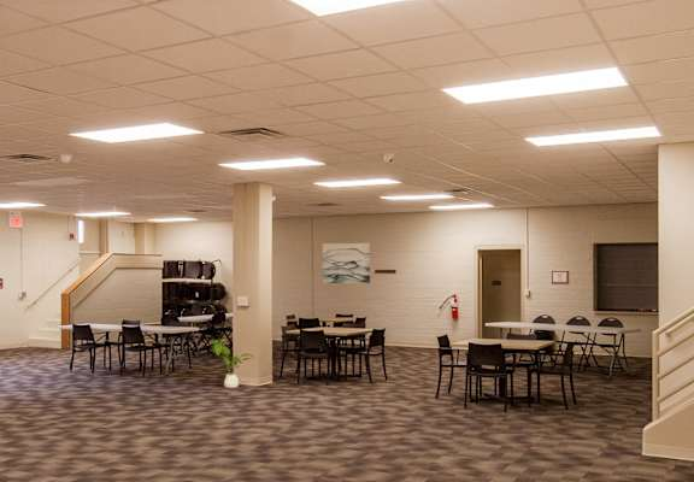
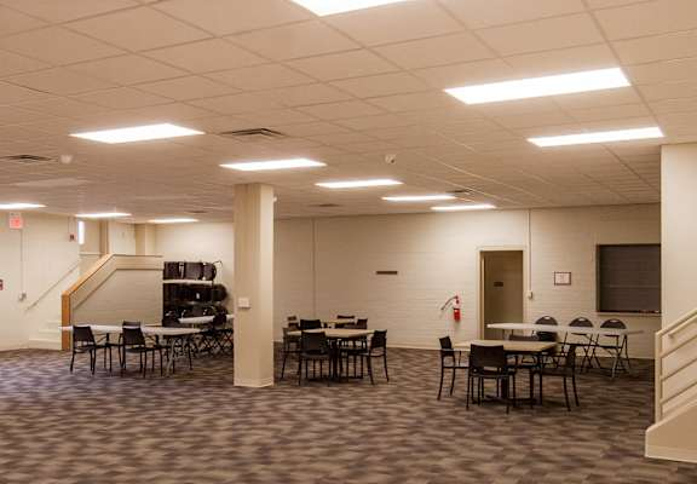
- house plant (227, 363)
- wall art (346, 263)
